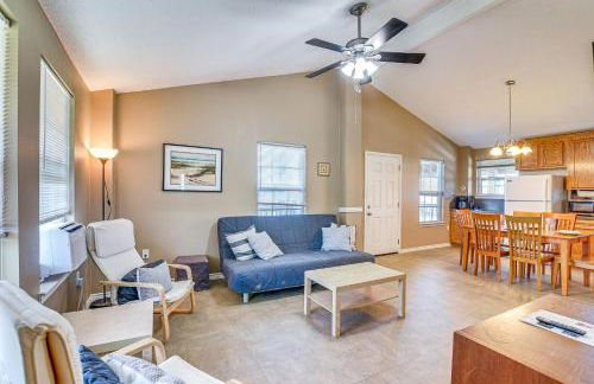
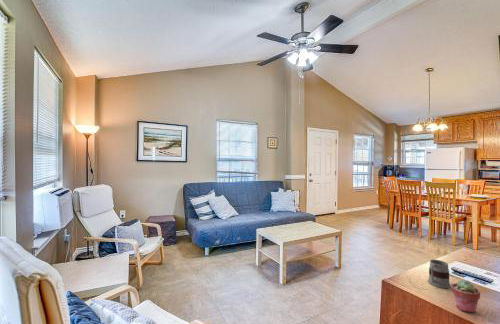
+ mug (437, 273)
+ potted succulent (465, 294)
